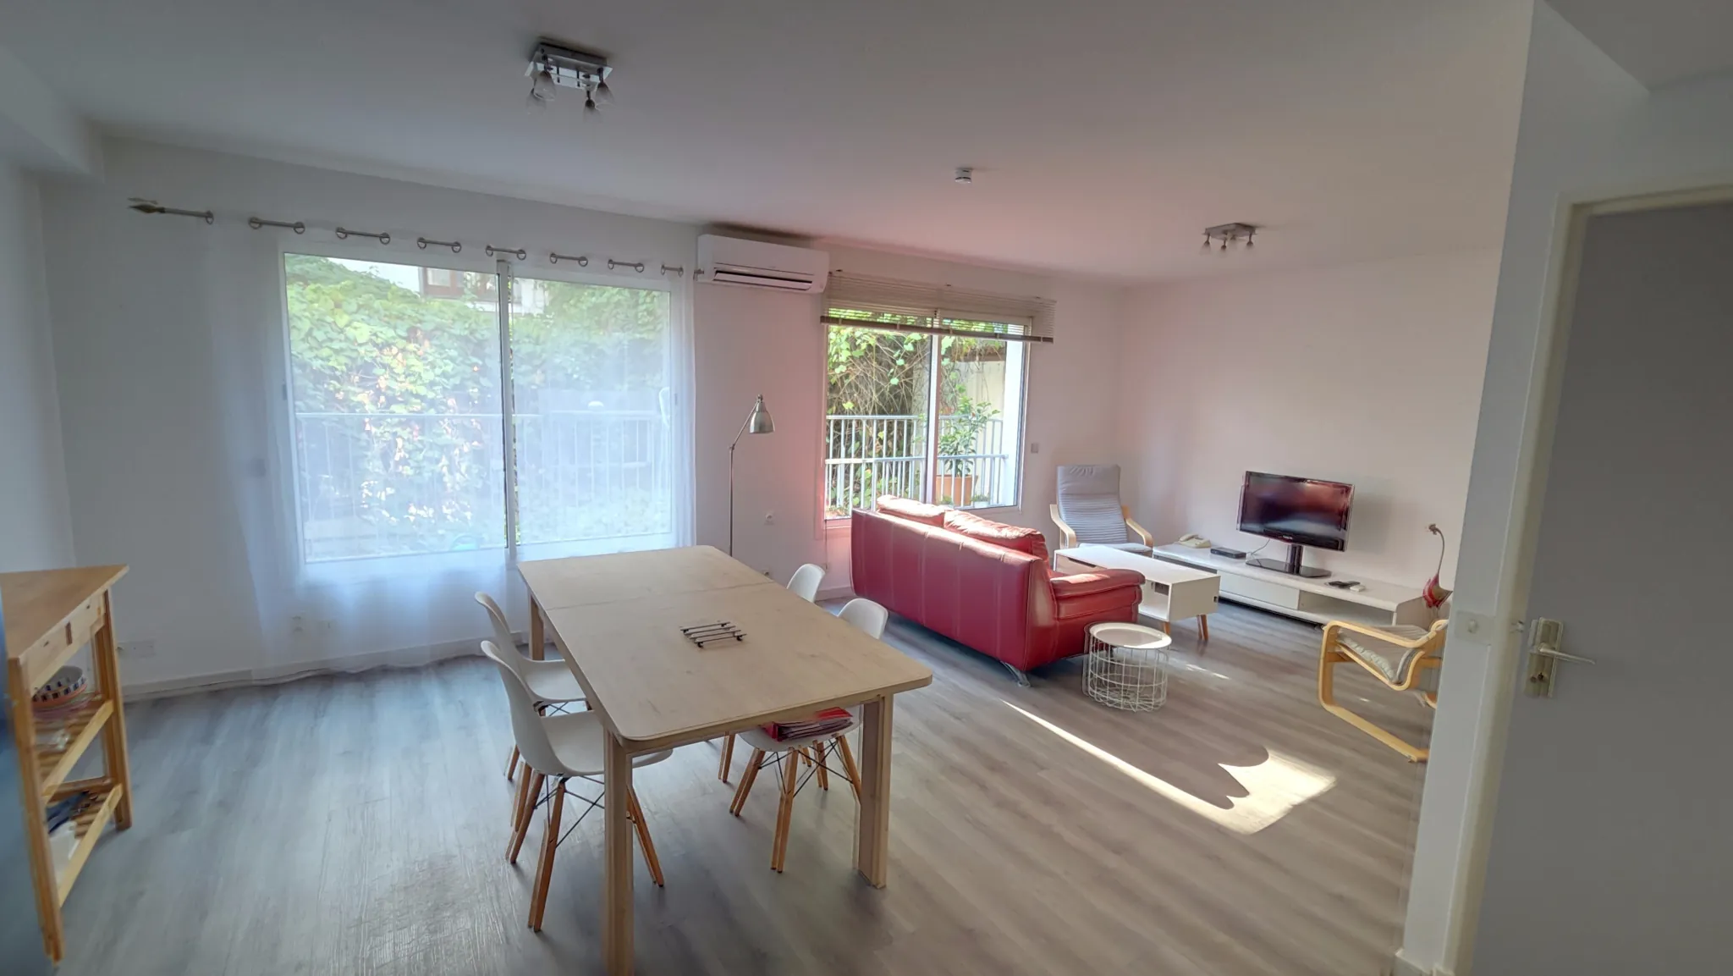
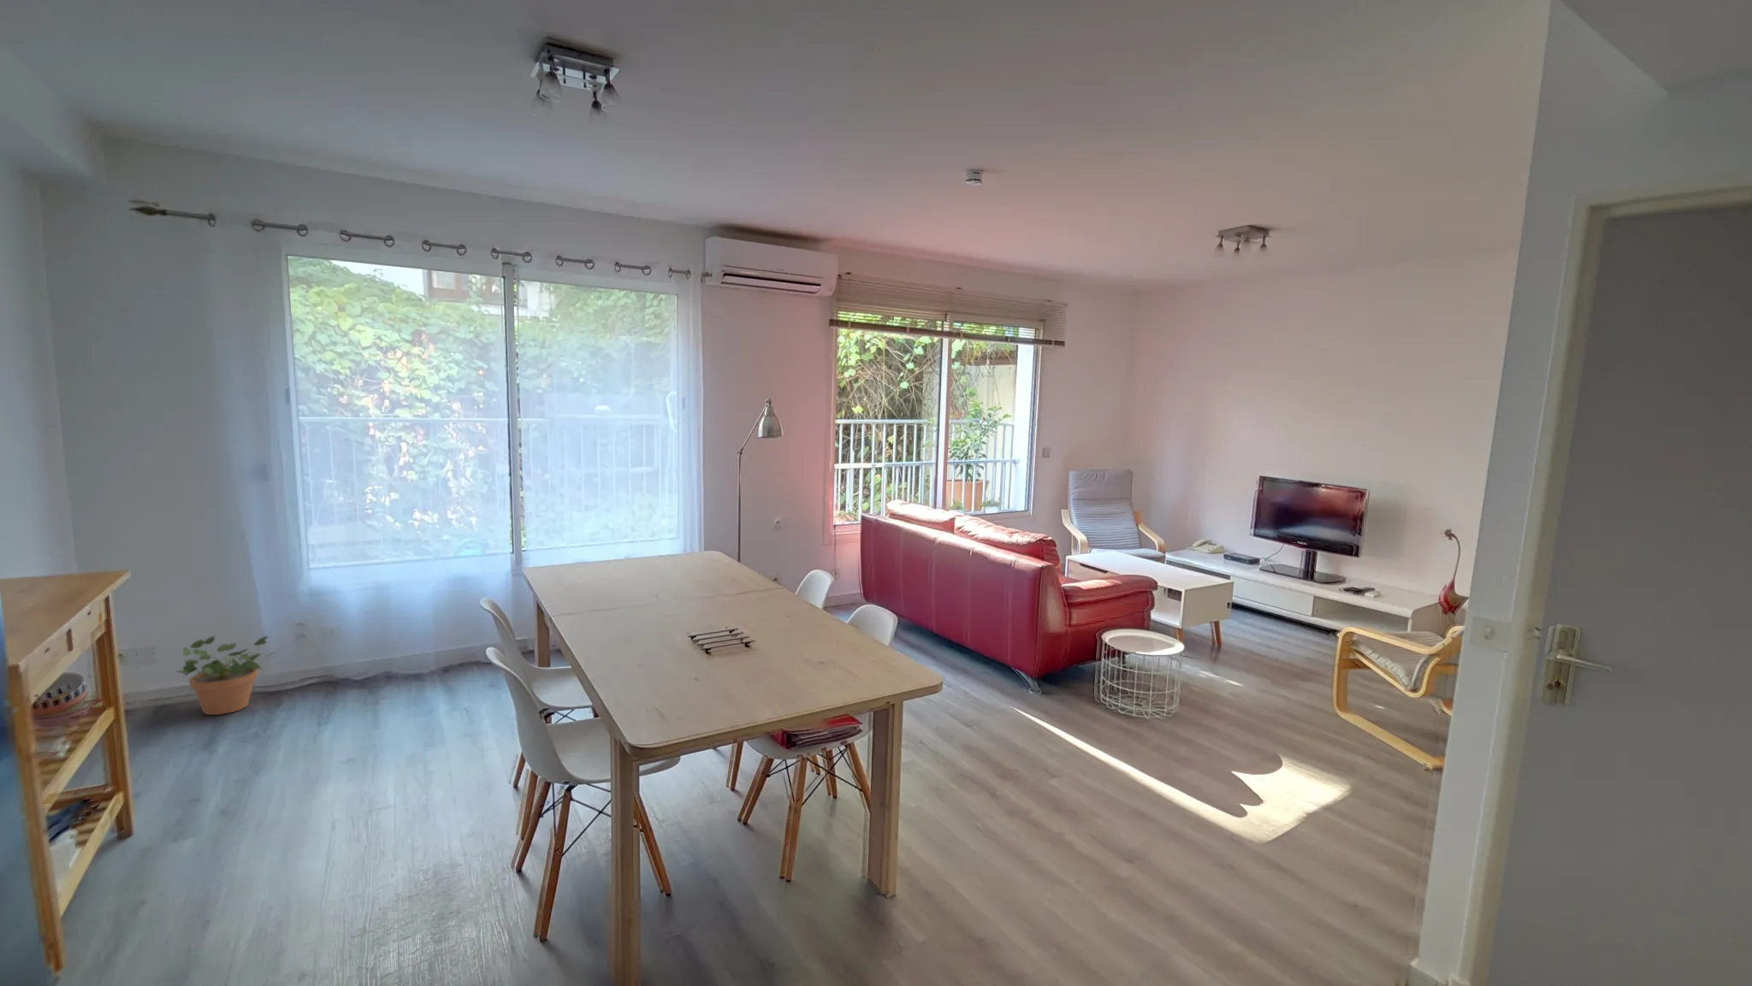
+ potted plant (232, 673)
